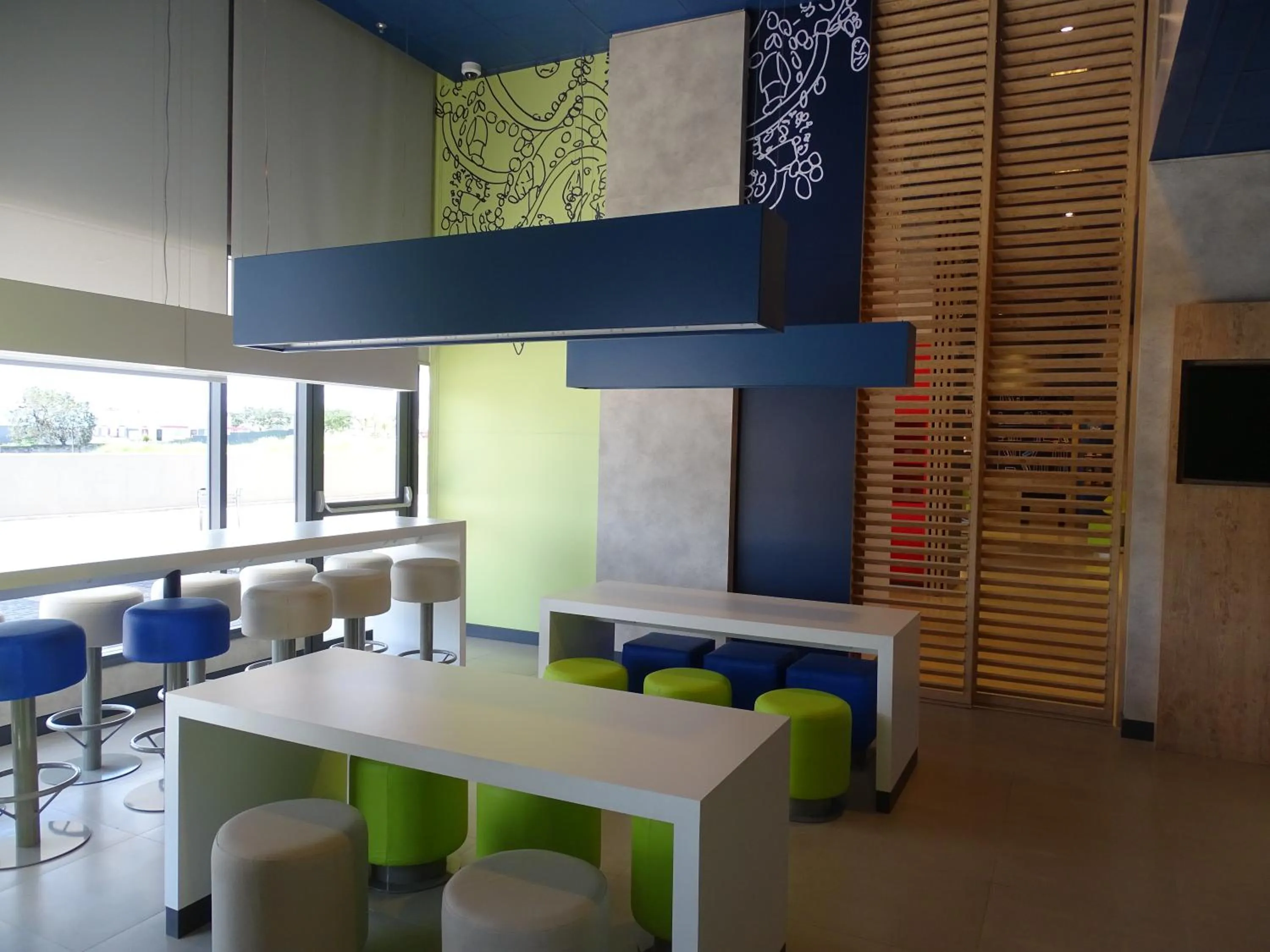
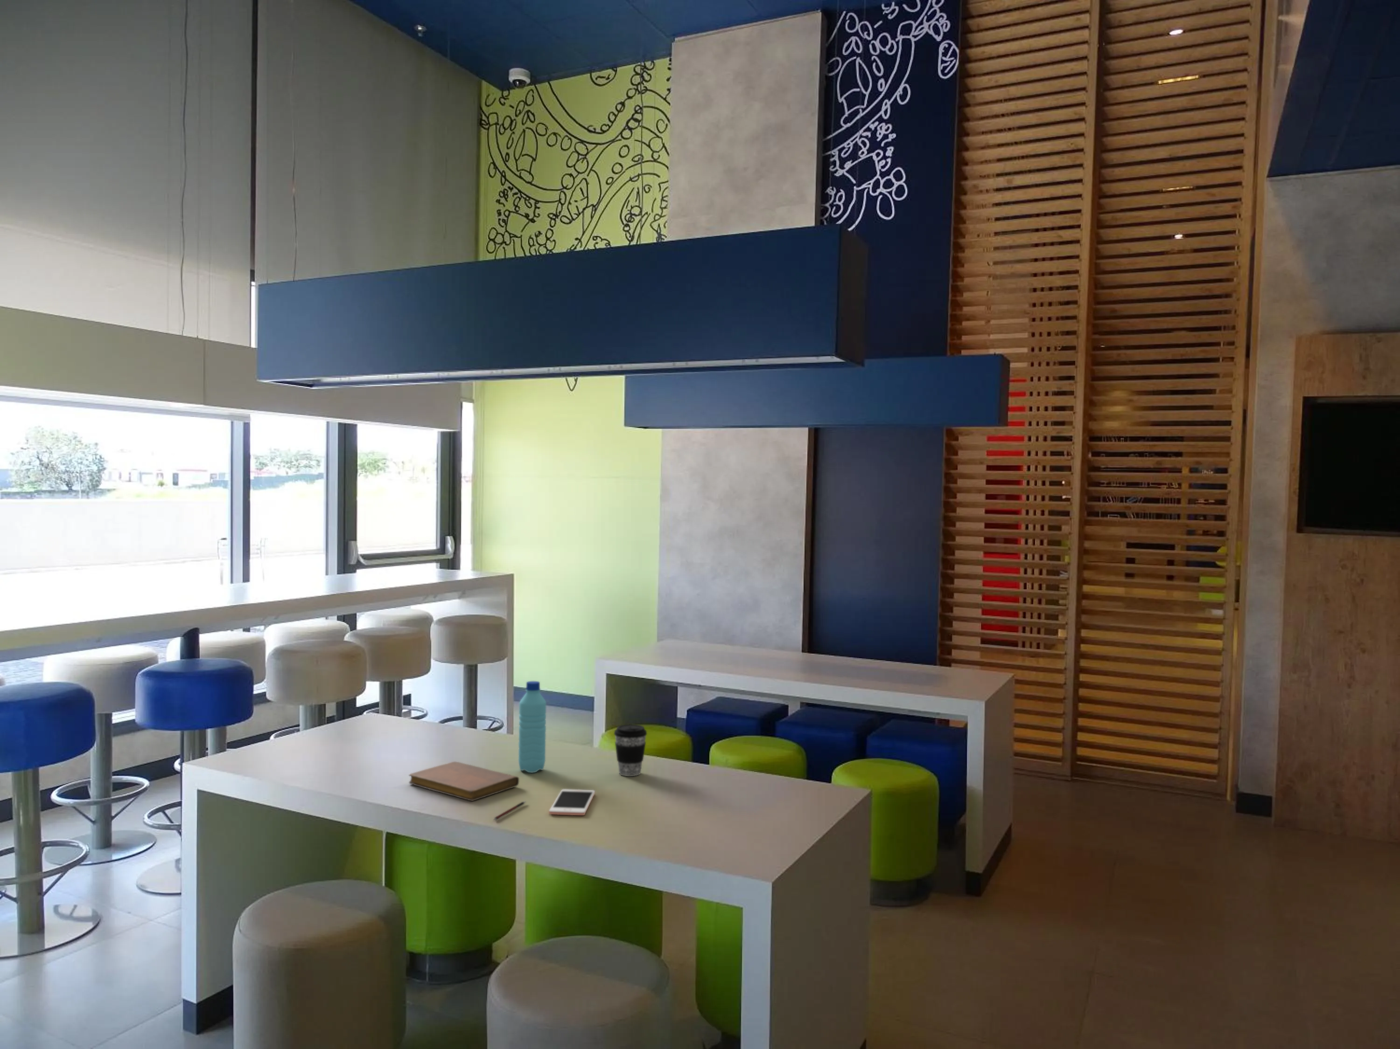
+ cell phone (572, 801)
+ coffee cup (631, 750)
+ water bottle (532, 726)
+ pen (510, 810)
+ notebook (463, 779)
